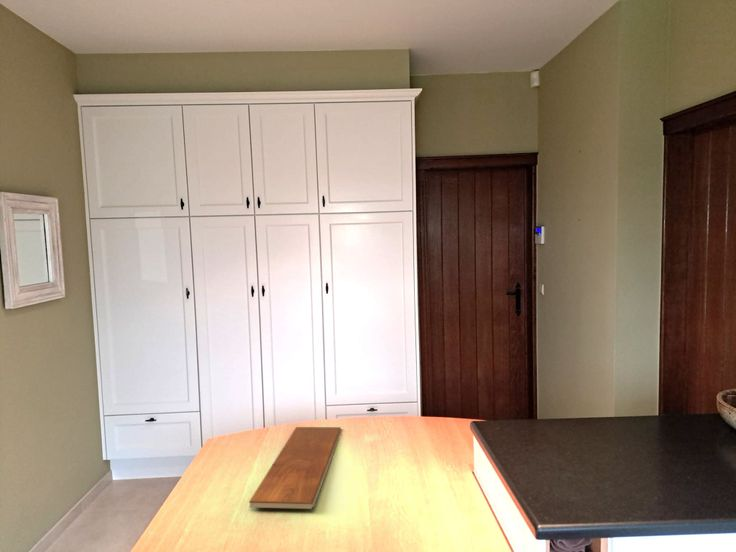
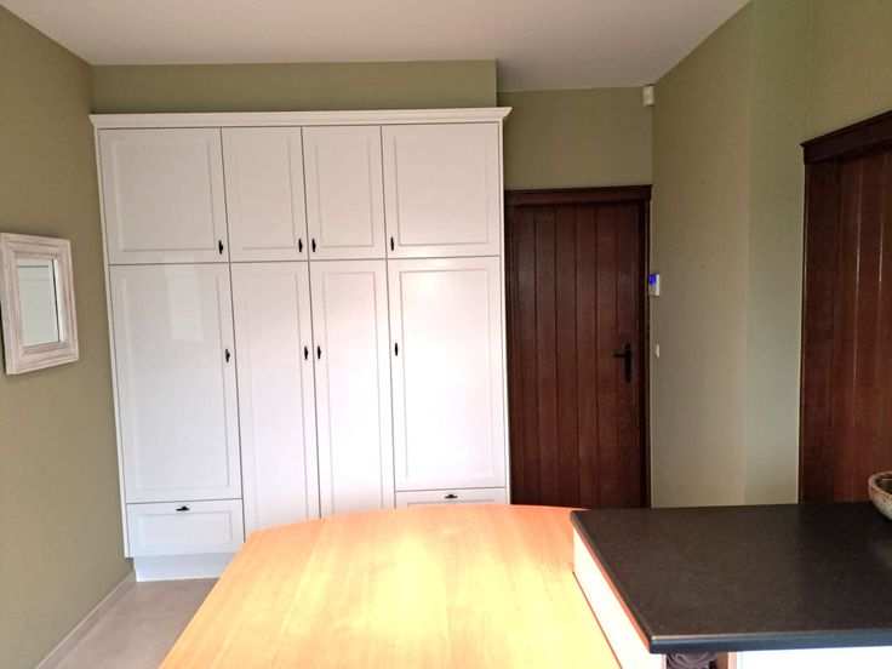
- chopping board (303, 460)
